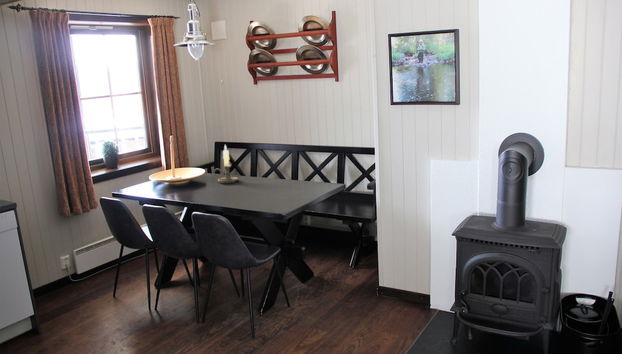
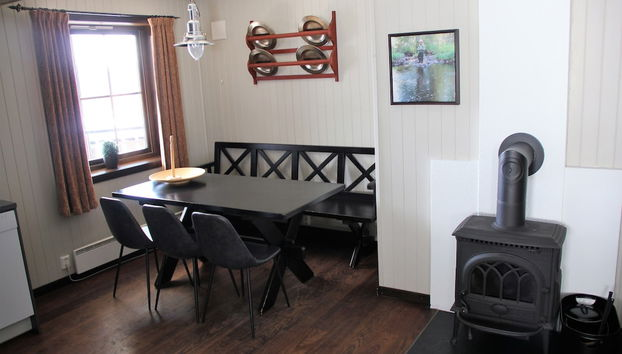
- candle holder (224, 163)
